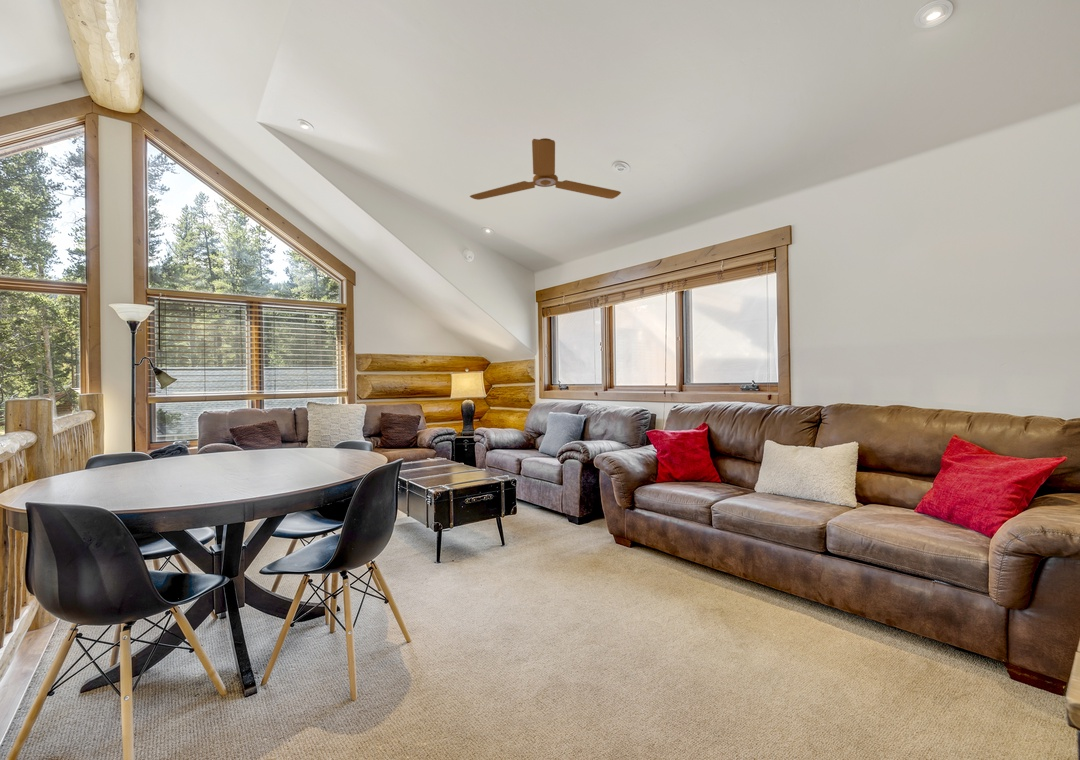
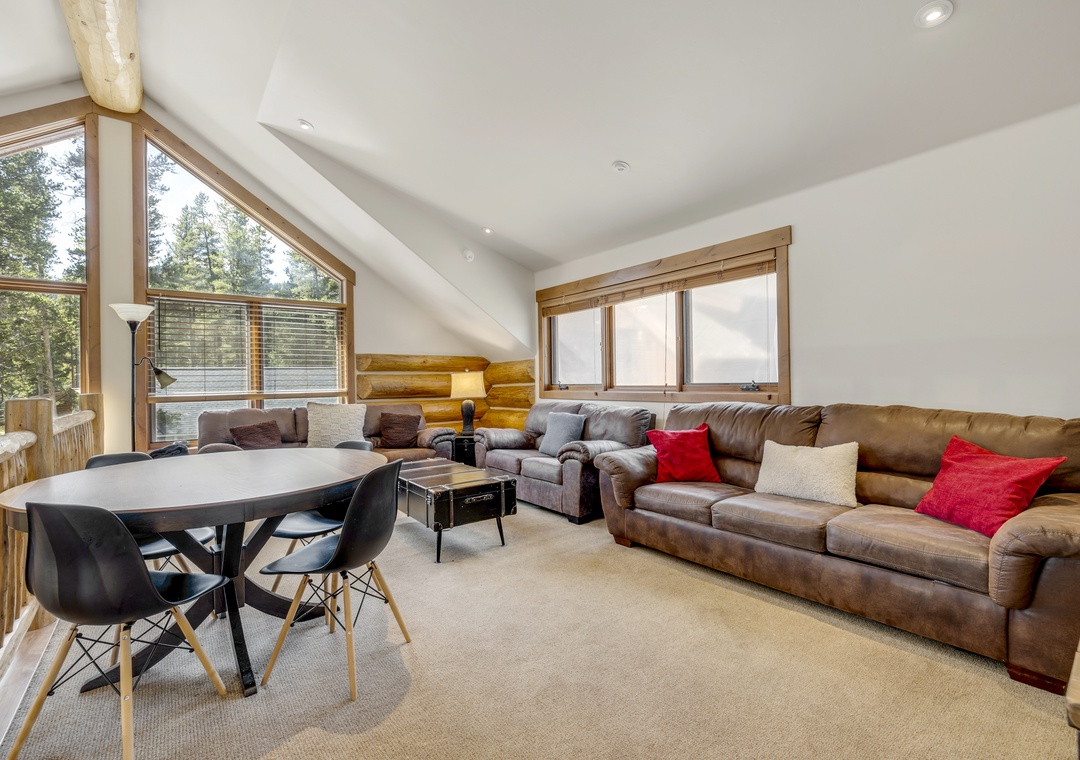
- ceiling fan (544, 154)
